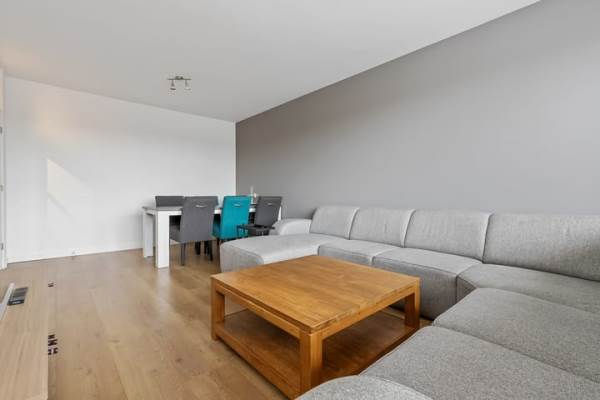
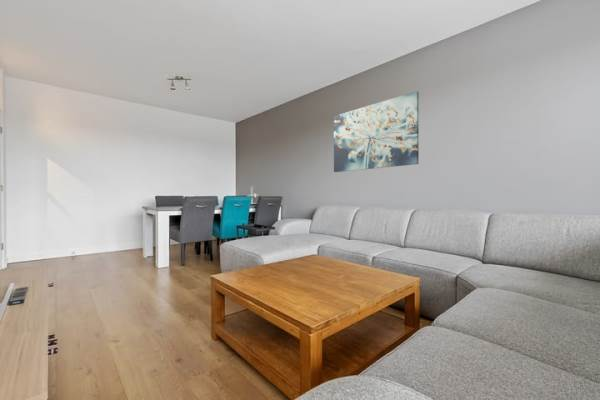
+ wall art (370, 137)
